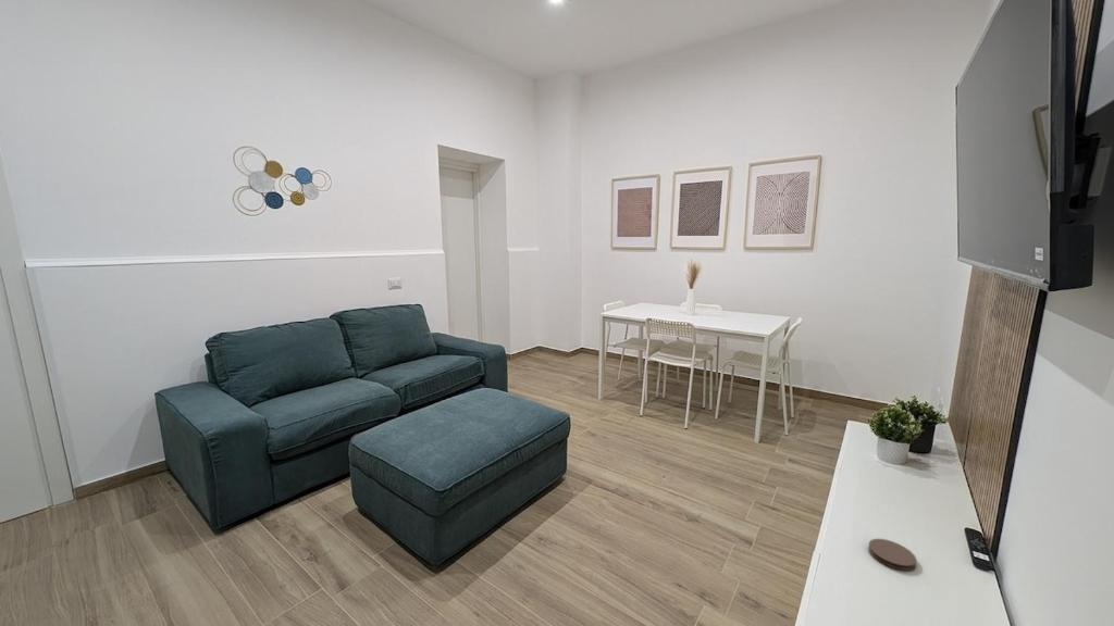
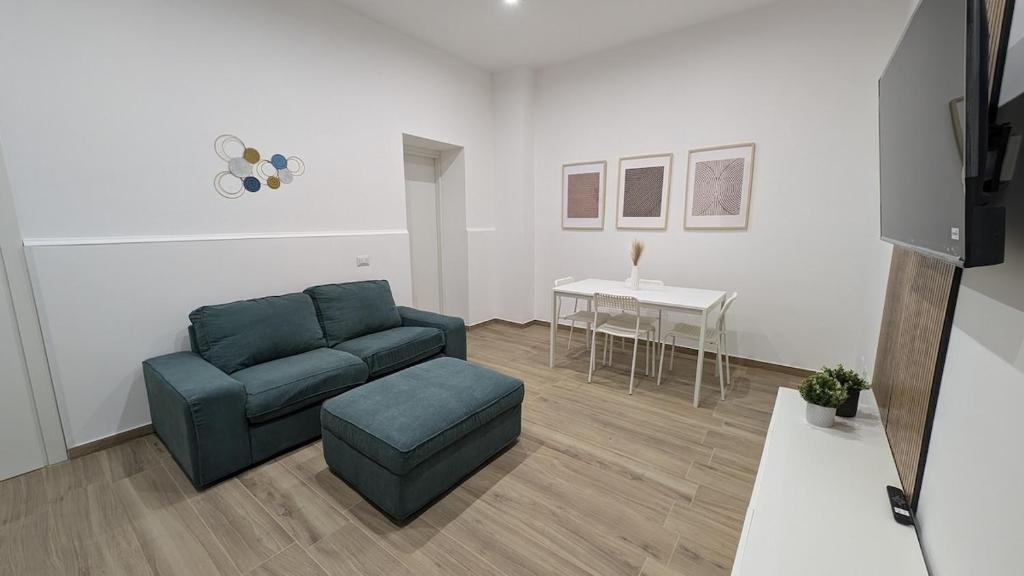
- coaster (891, 553)
